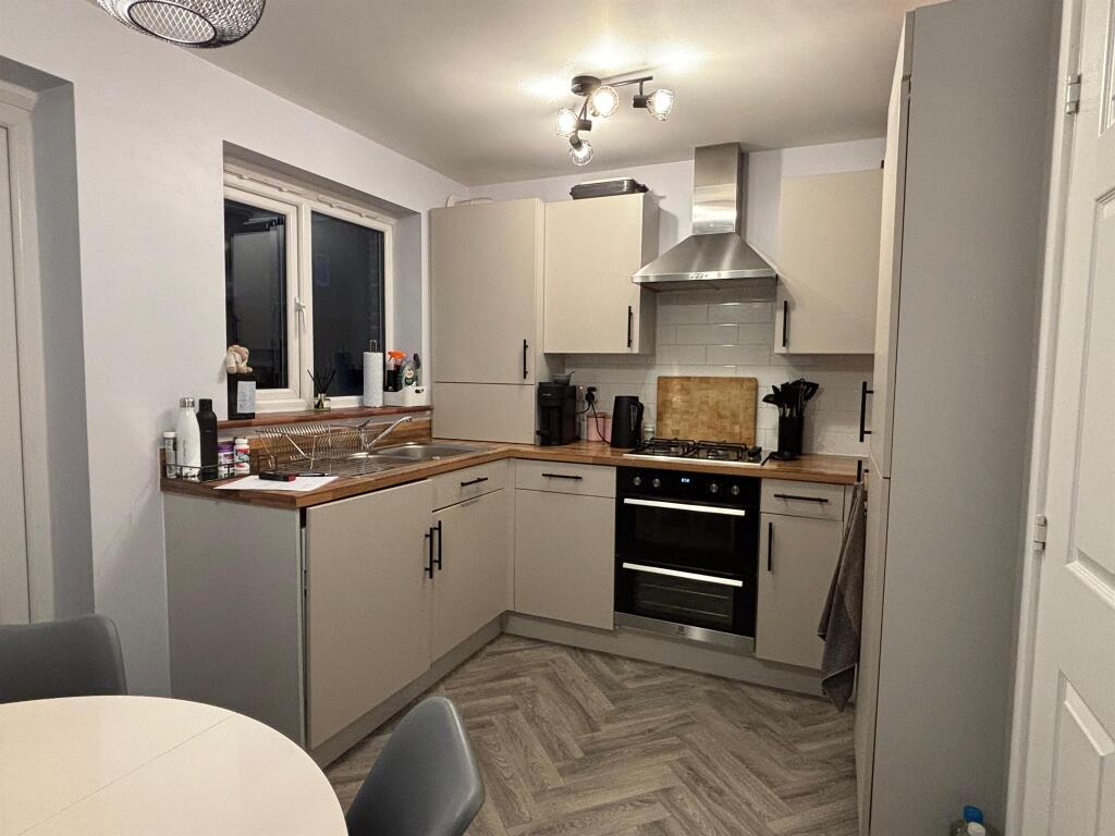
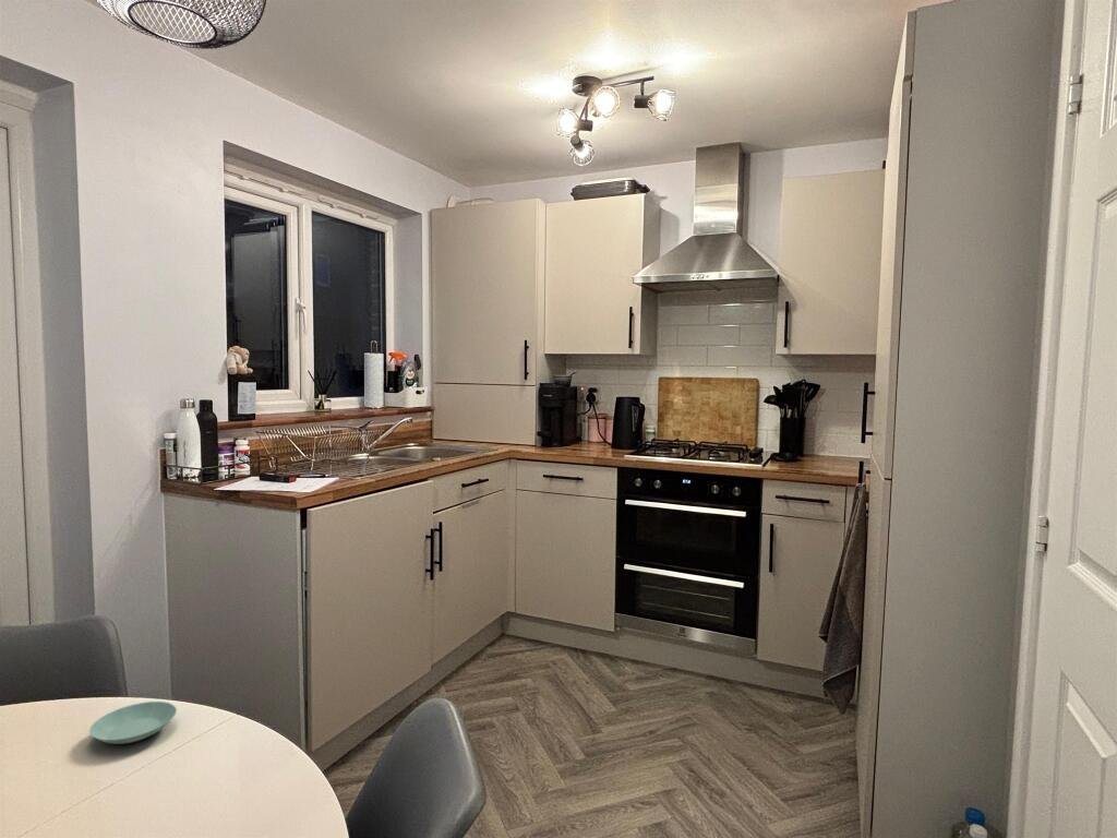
+ saucer (134, 726)
